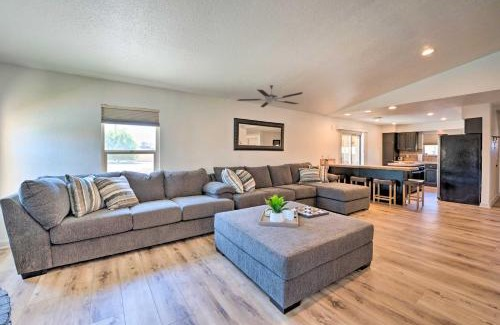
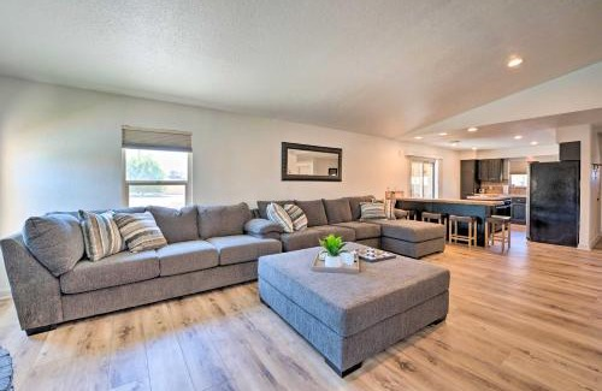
- ceiling fan (268, 95)
